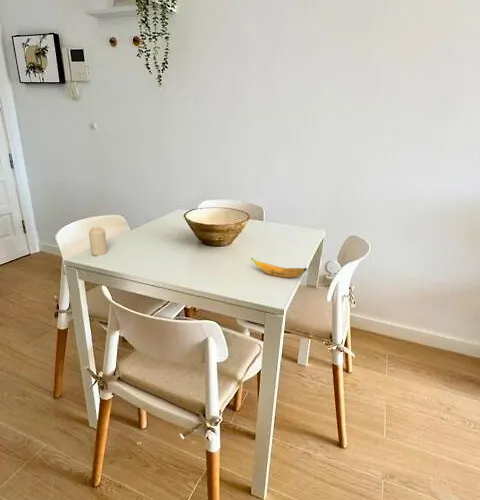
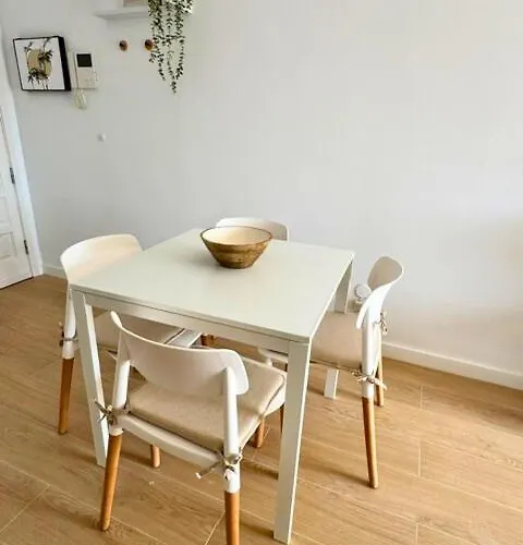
- banana (278, 268)
- candle (97, 240)
